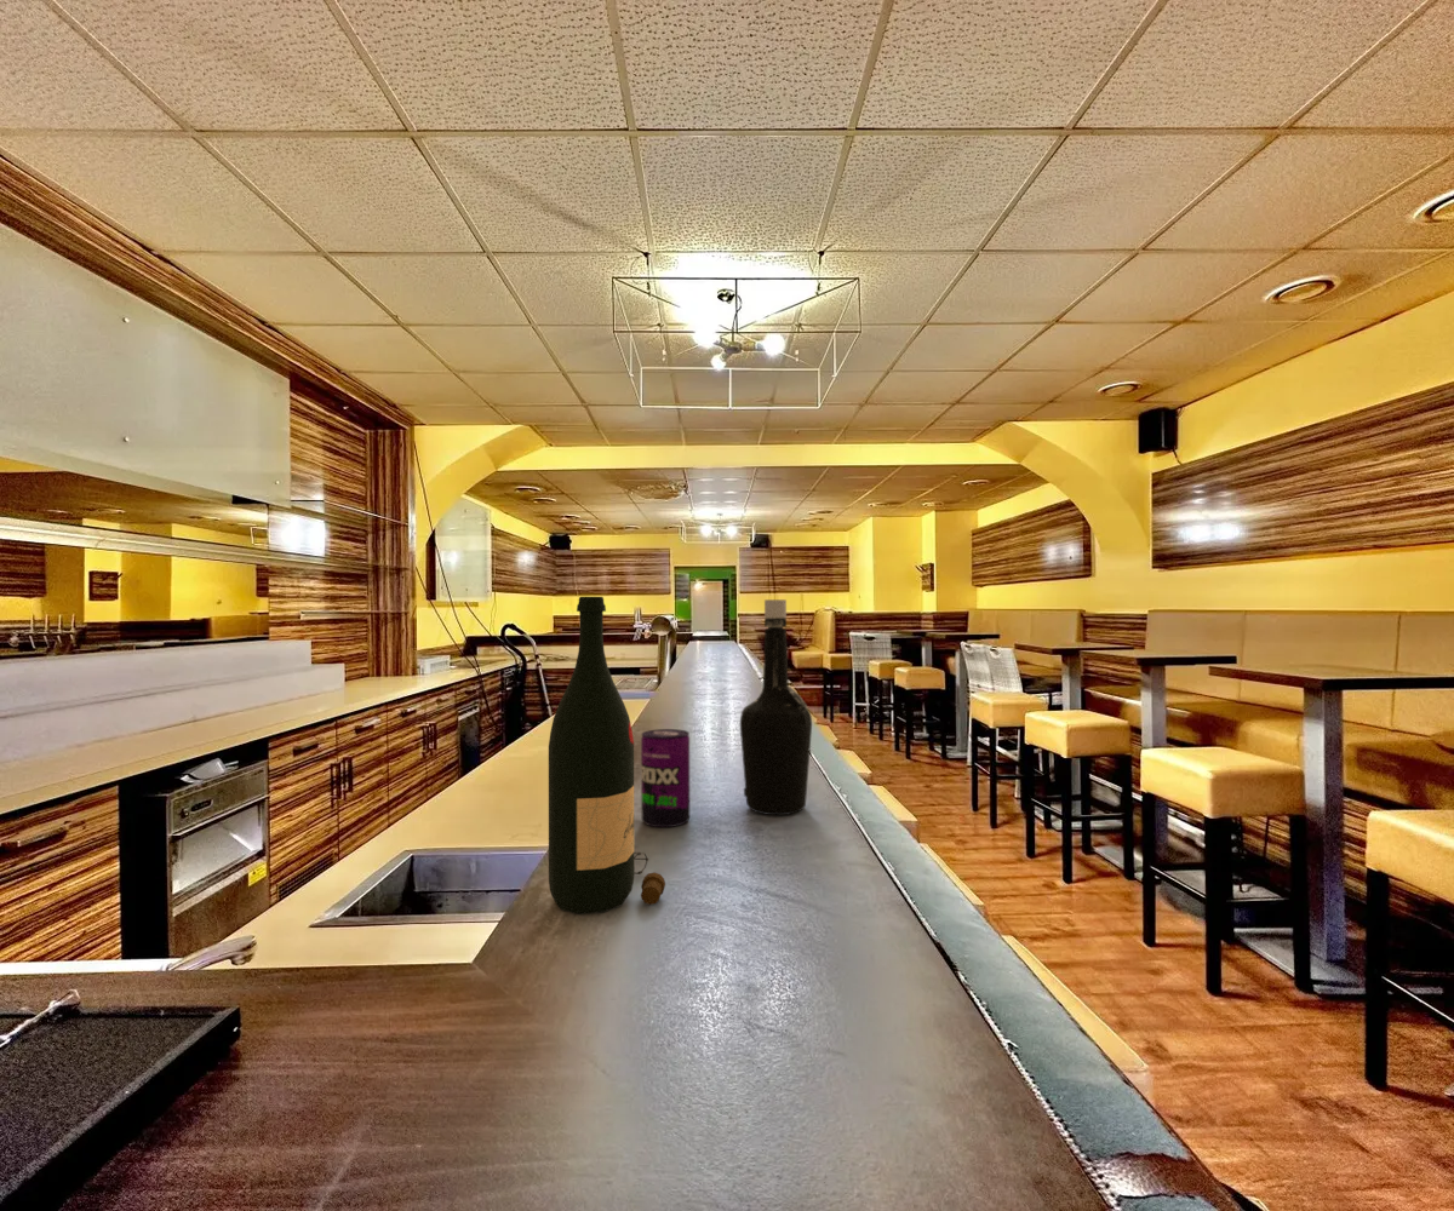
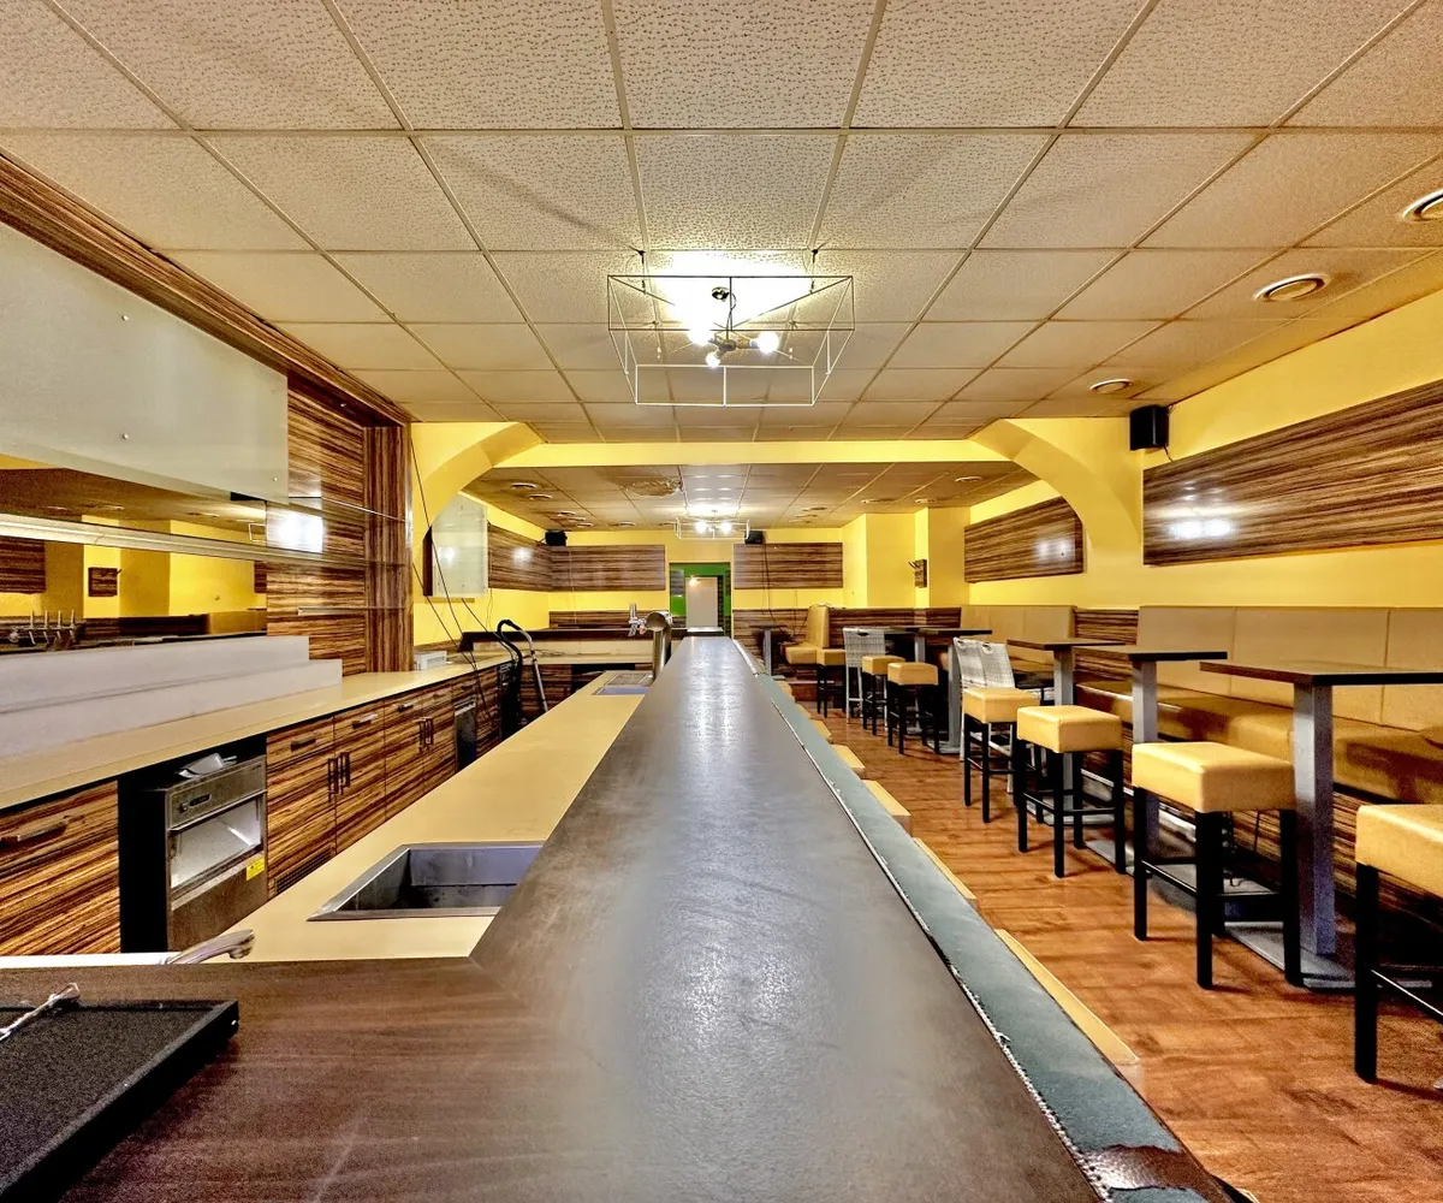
- beverage can (665, 776)
- bottle (775, 704)
- wine bottle (607, 744)
